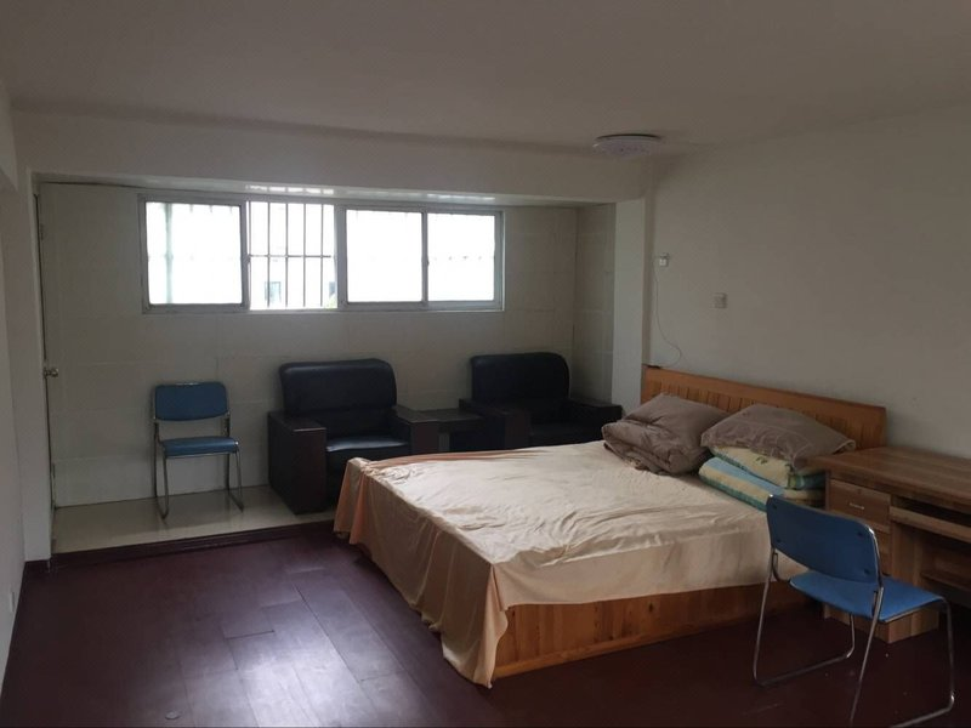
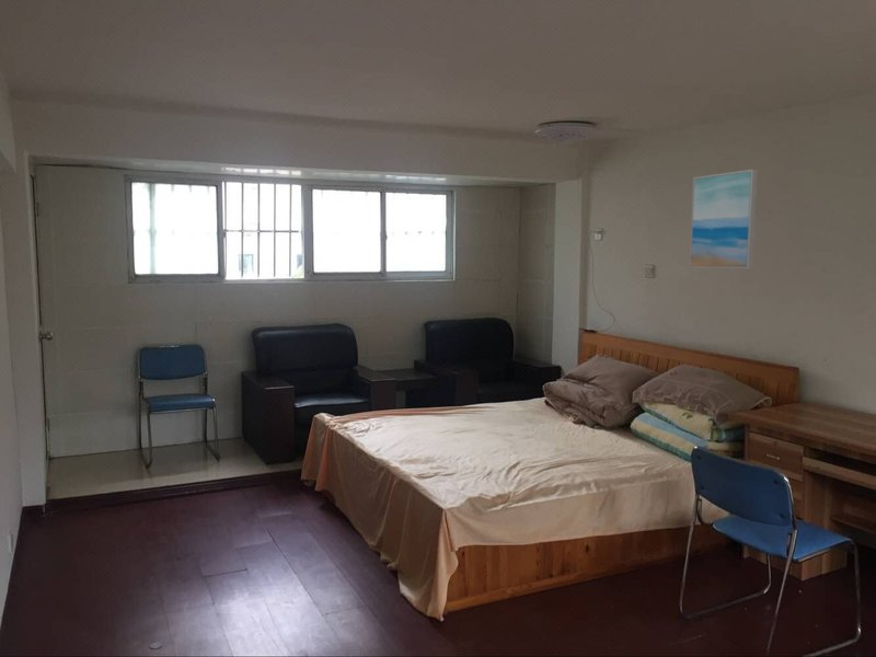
+ wall art (722, 221)
